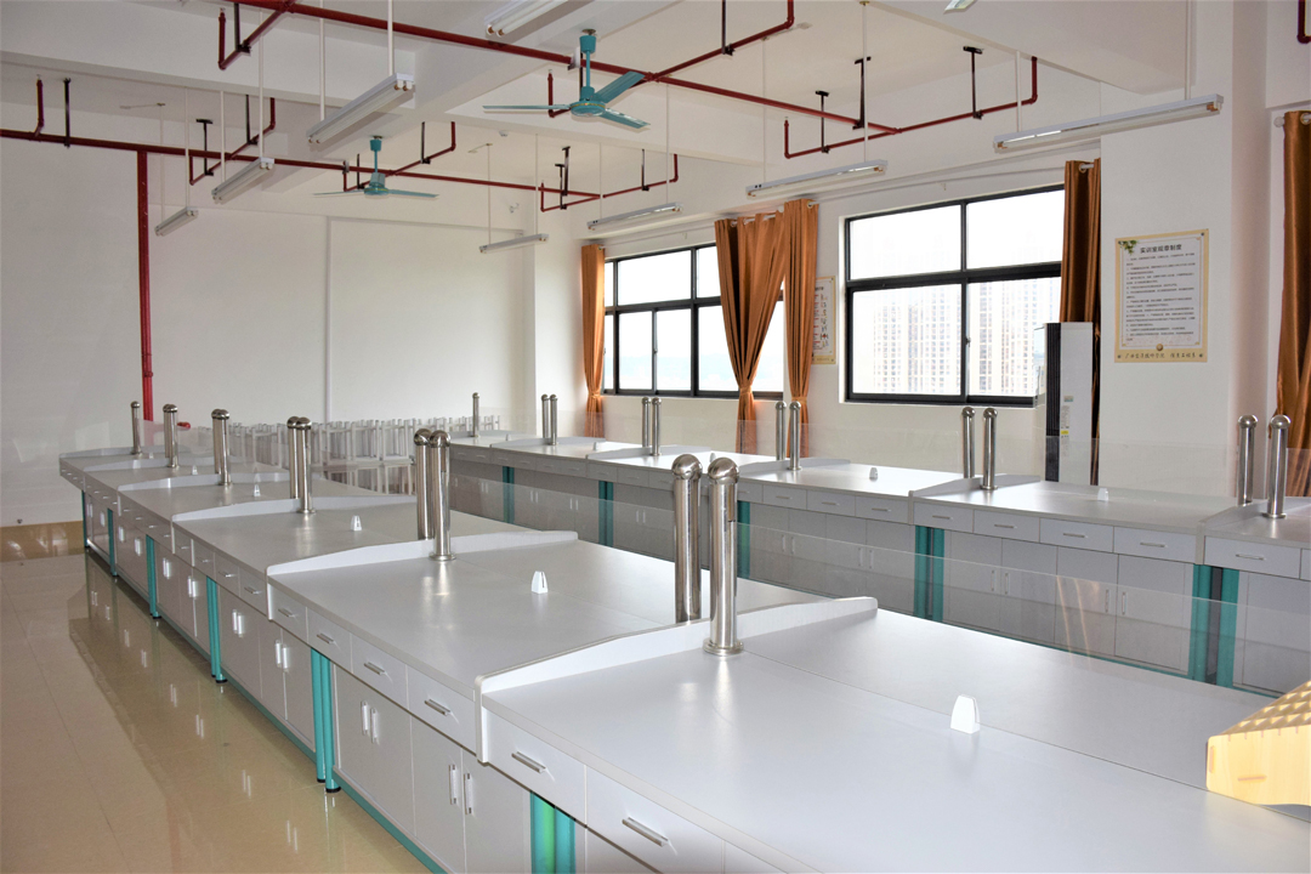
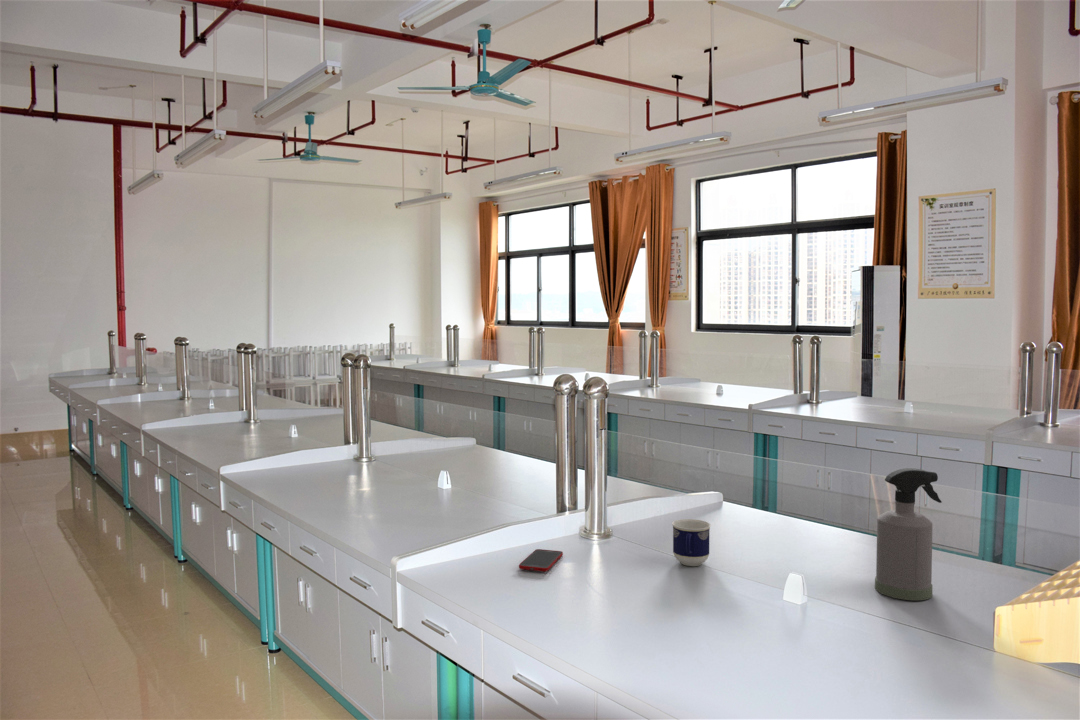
+ spray bottle (908, 530)
+ cup (690, 544)
+ cell phone (541, 560)
